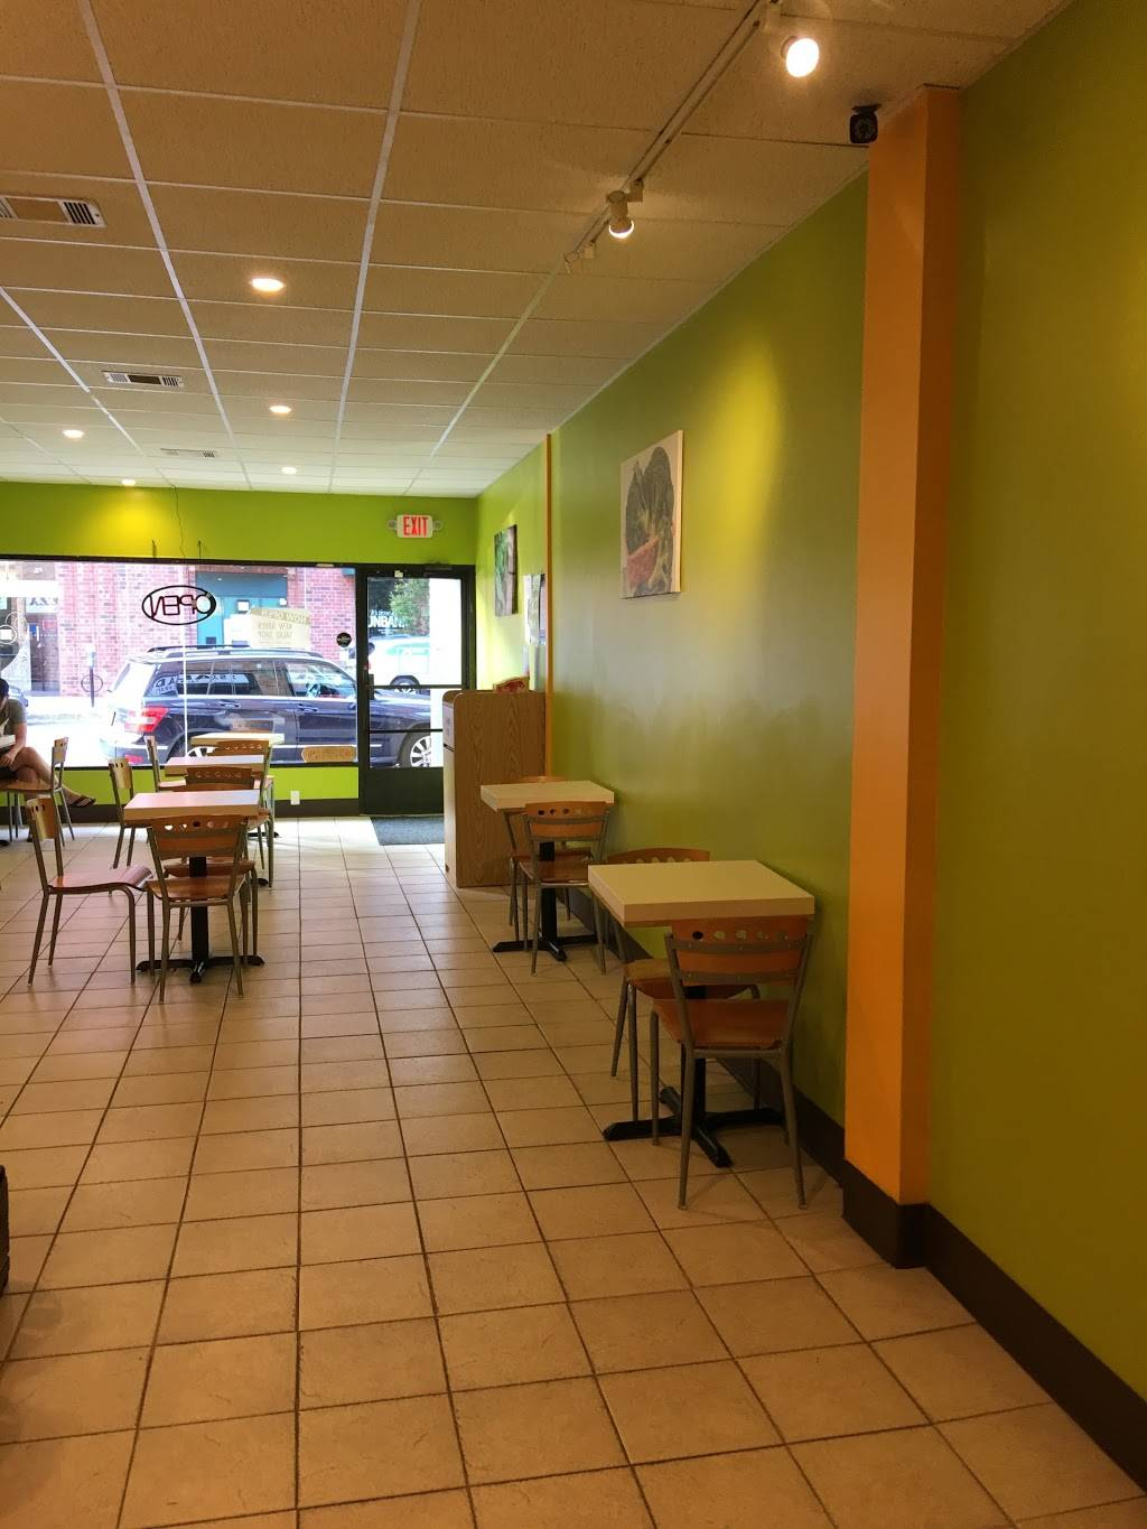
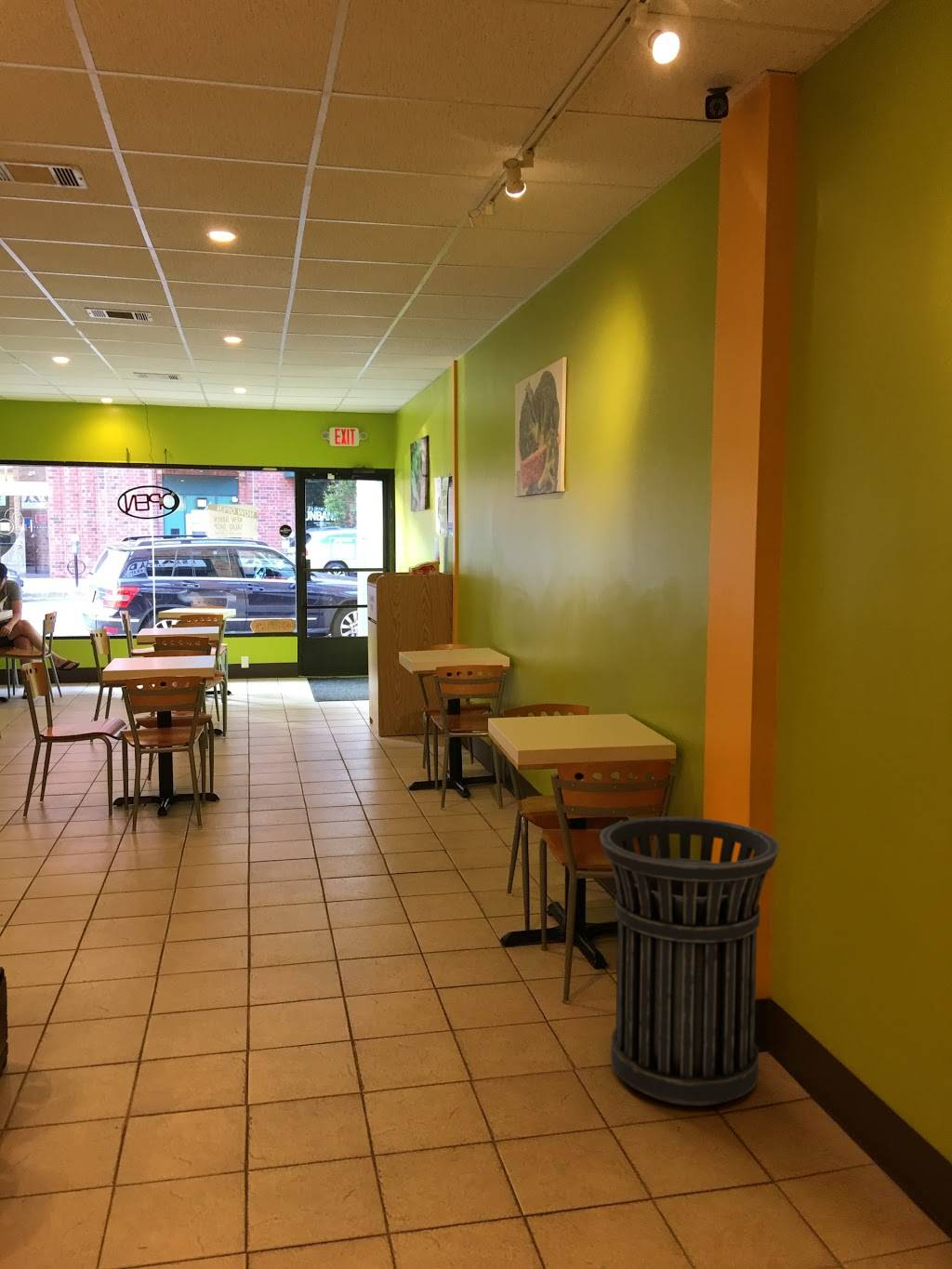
+ trash can (685, 956)
